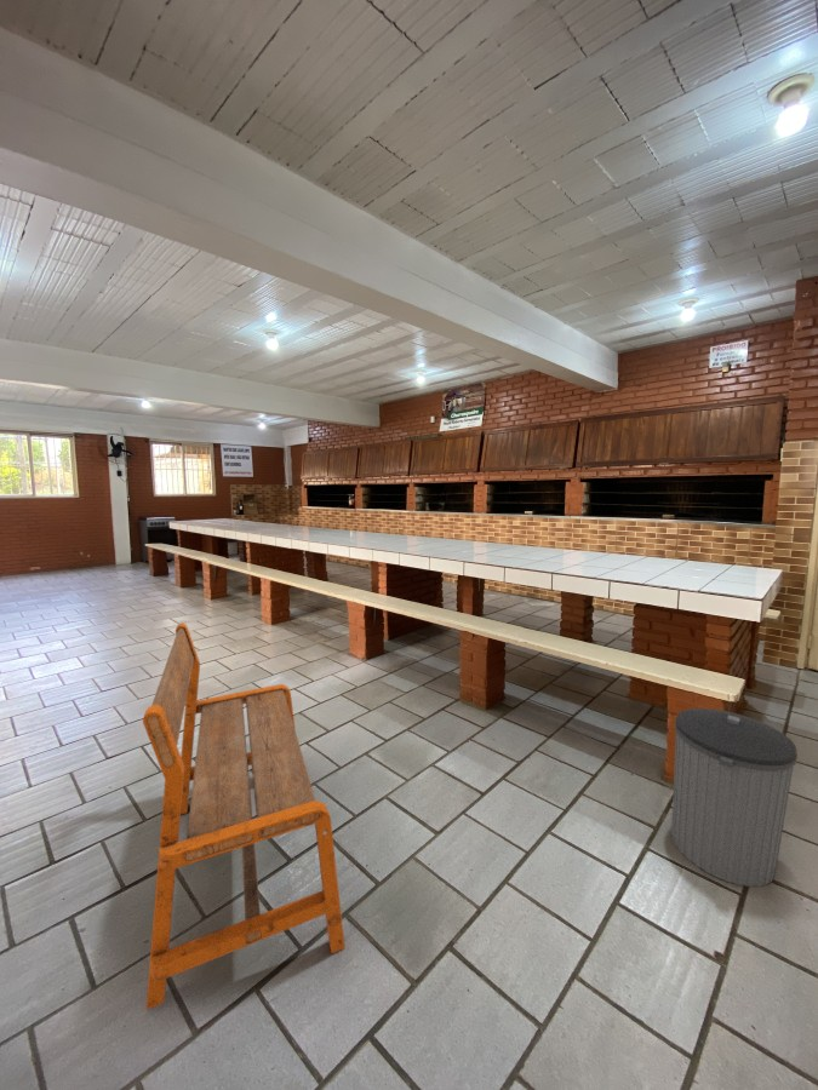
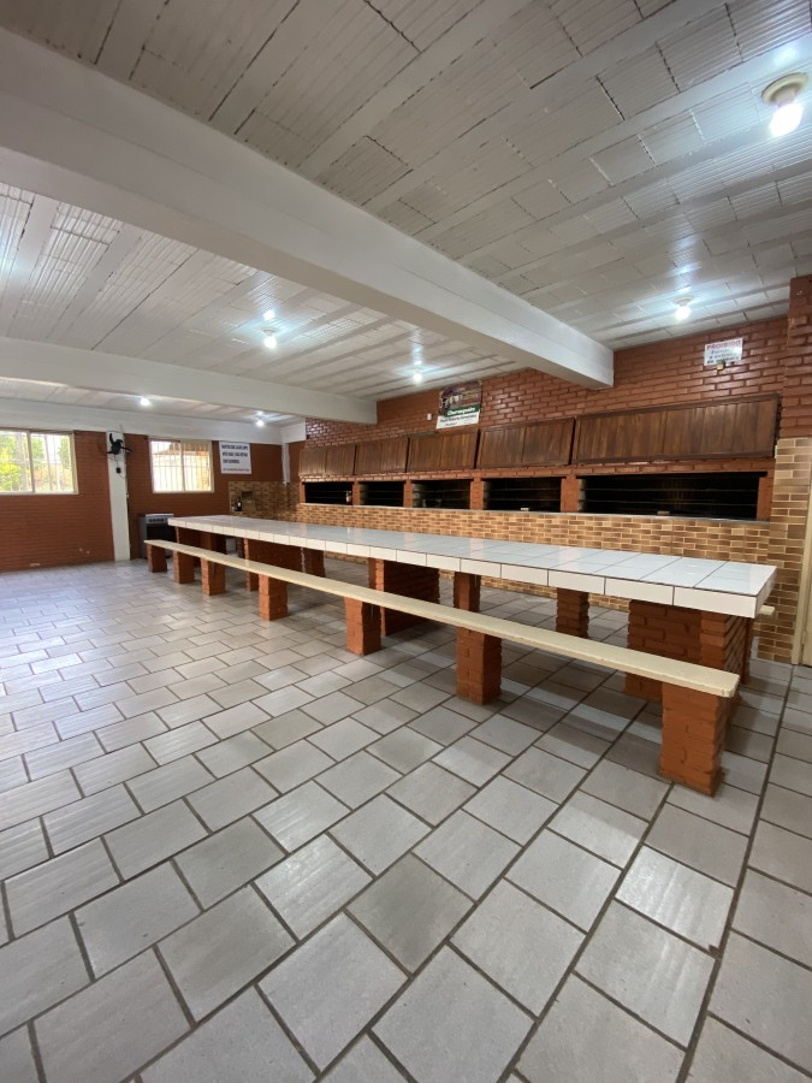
- bench (247, 757)
- trash can (726, 785)
